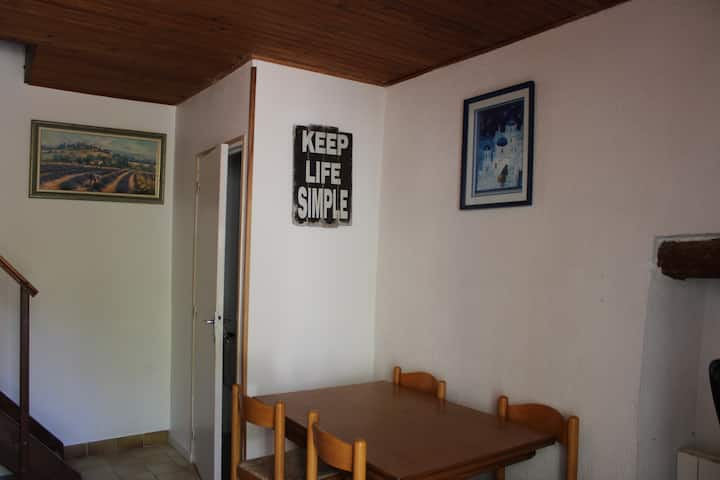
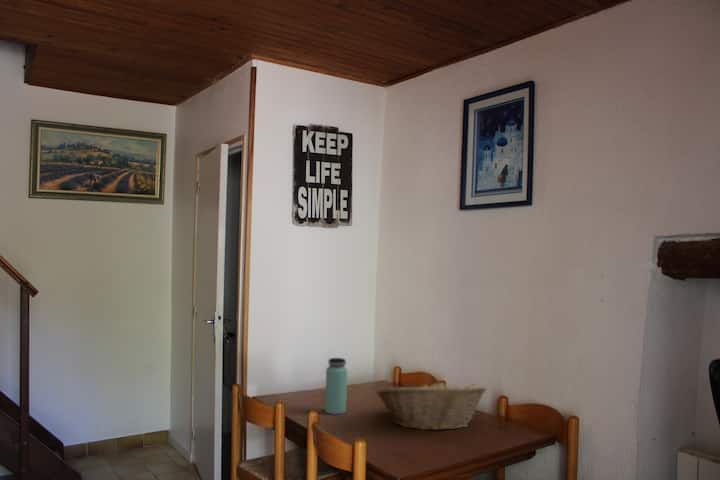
+ bottle (336, 385)
+ fruit basket (431, 399)
